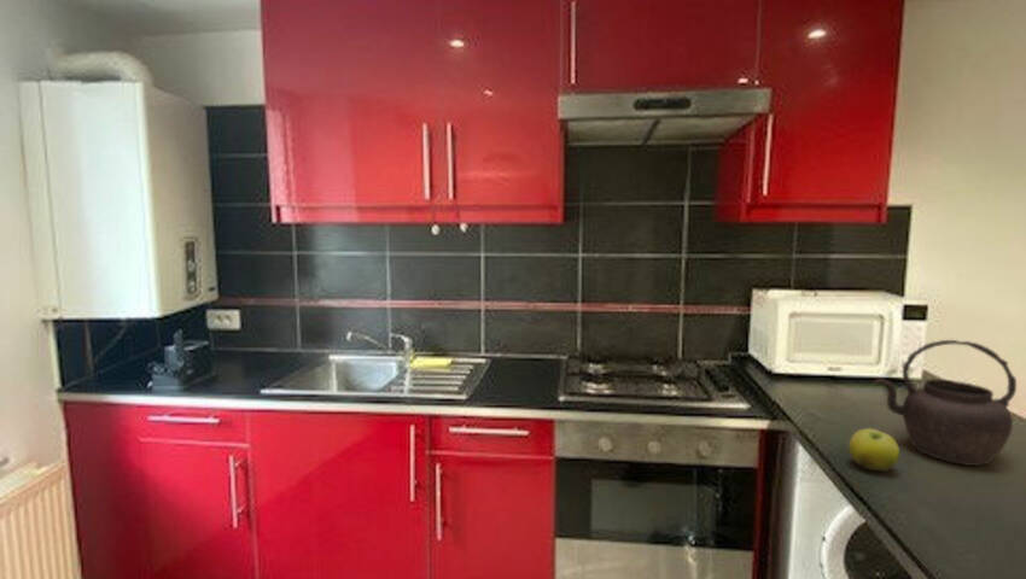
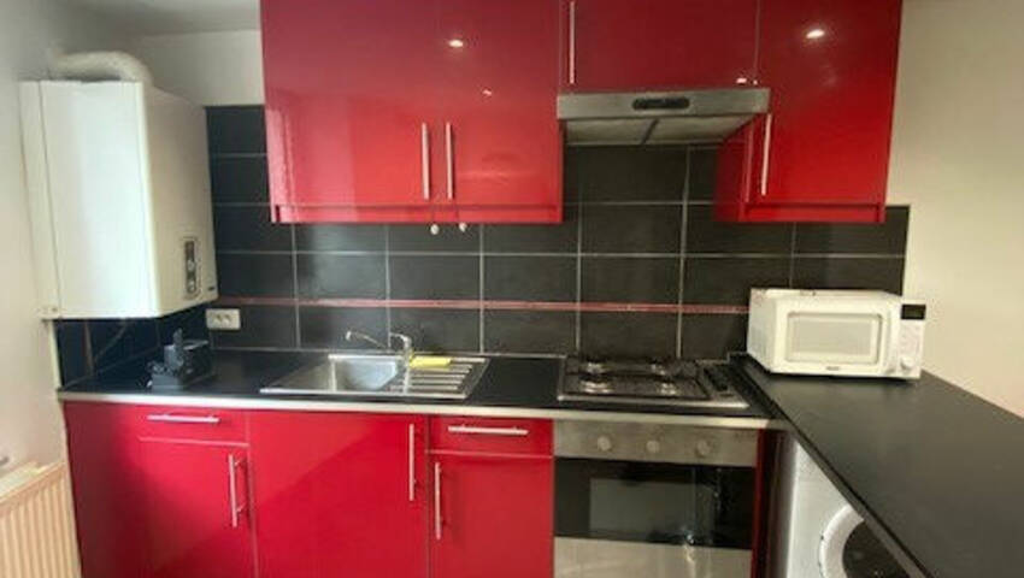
- kettle (940, 396)
- fruit (873, 449)
